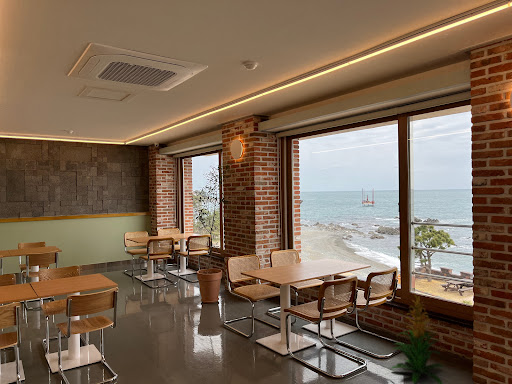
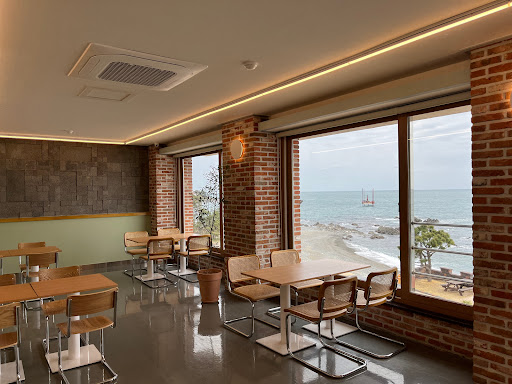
- indoor plant (418, 333)
